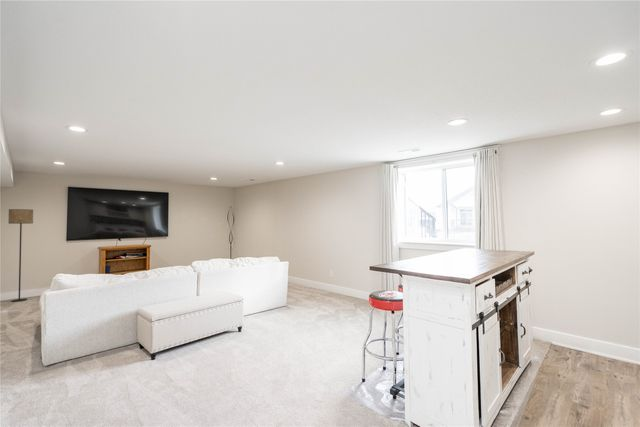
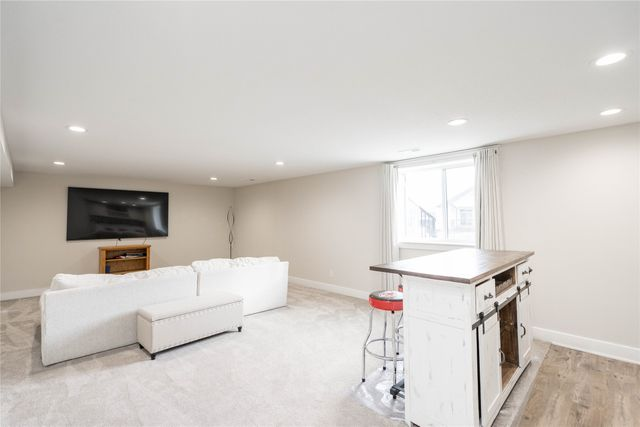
- floor lamp (20, 254)
